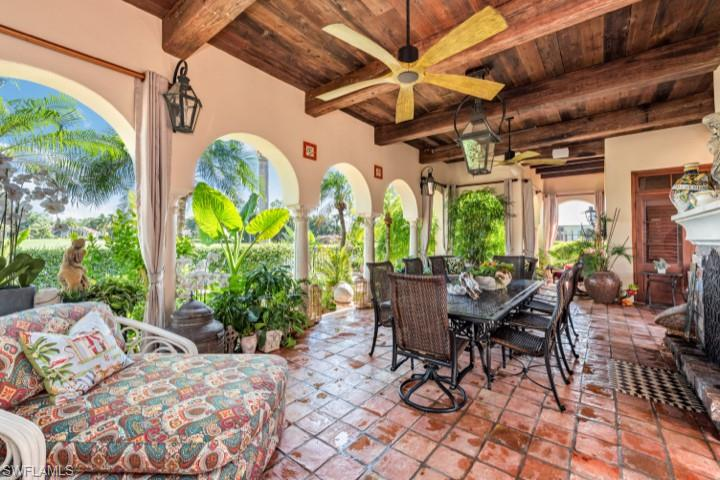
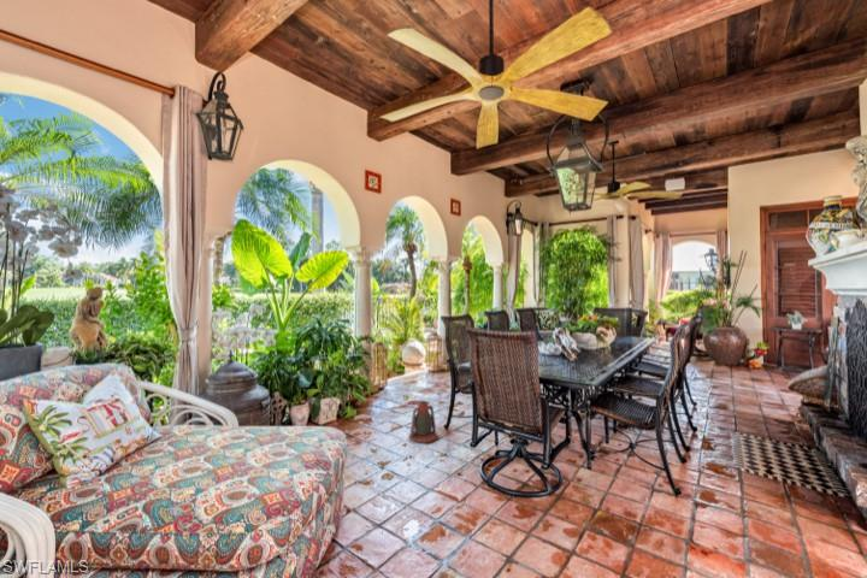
+ lantern (423, 419)
